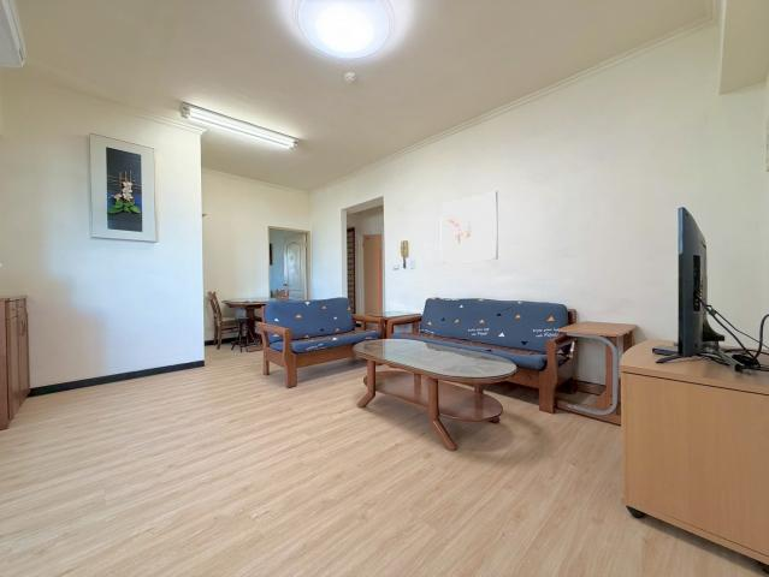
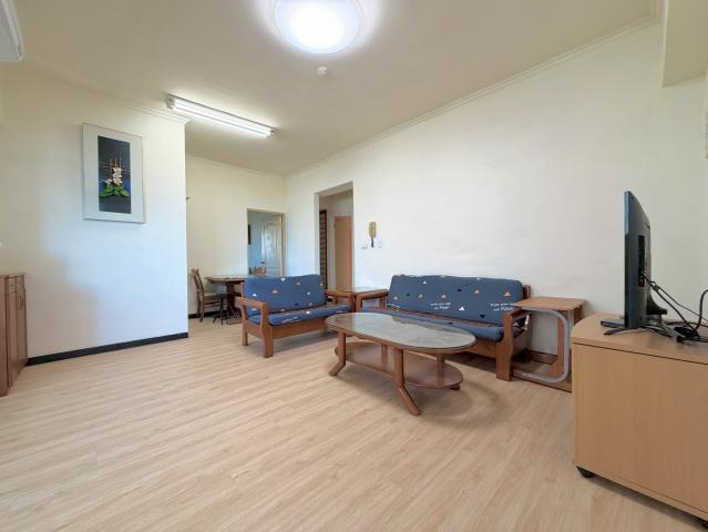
- wall art (467, 230)
